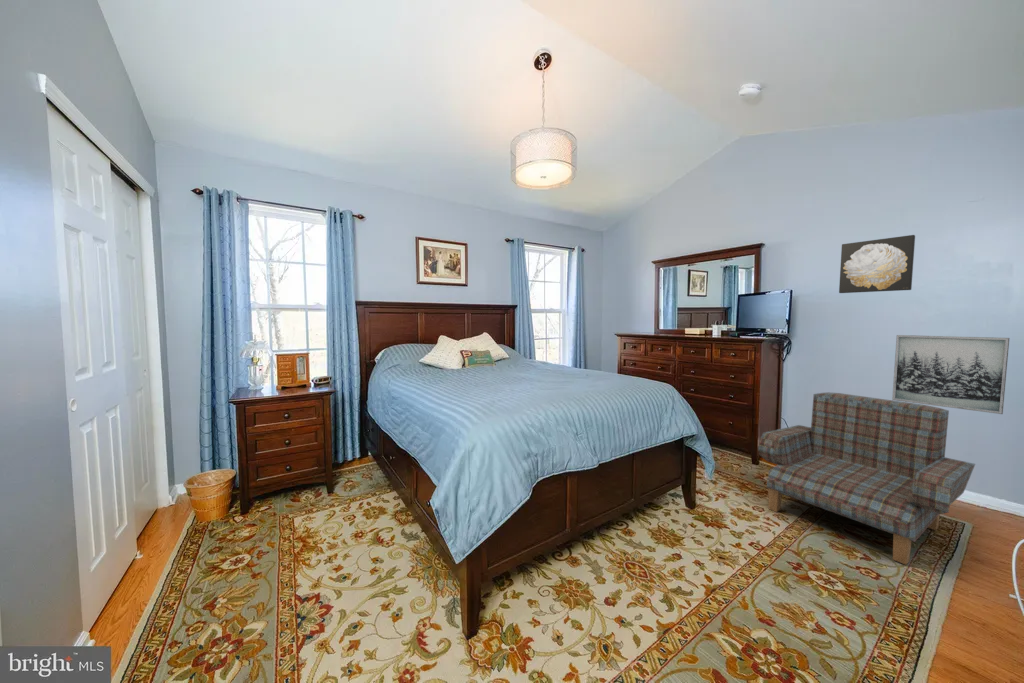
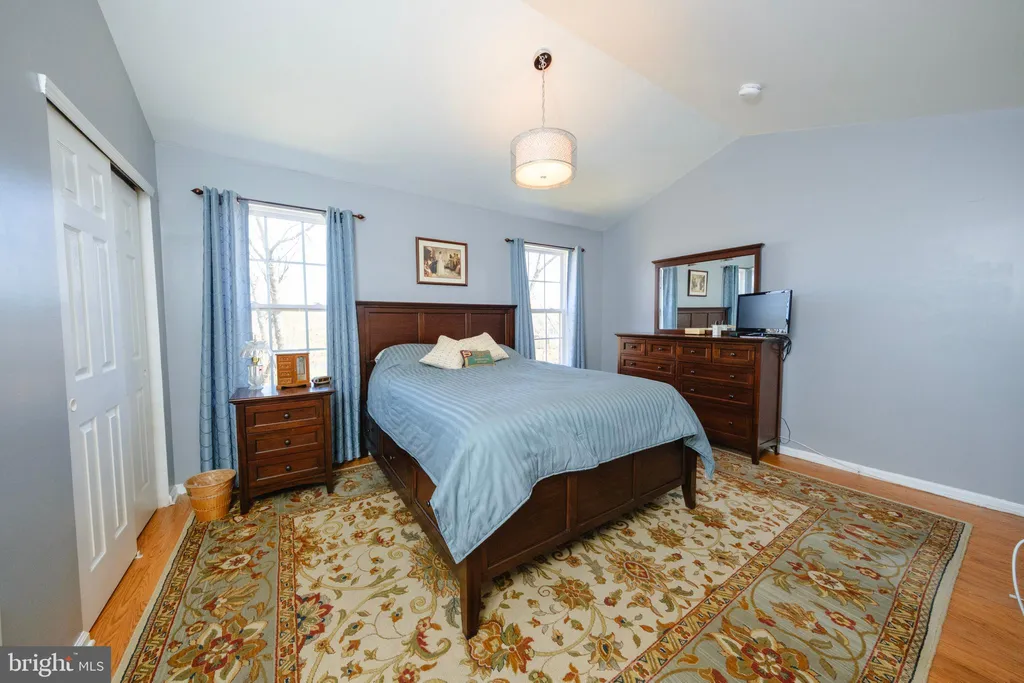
- wall art (946, 371)
- armchair (855, 461)
- wall art (874, 266)
